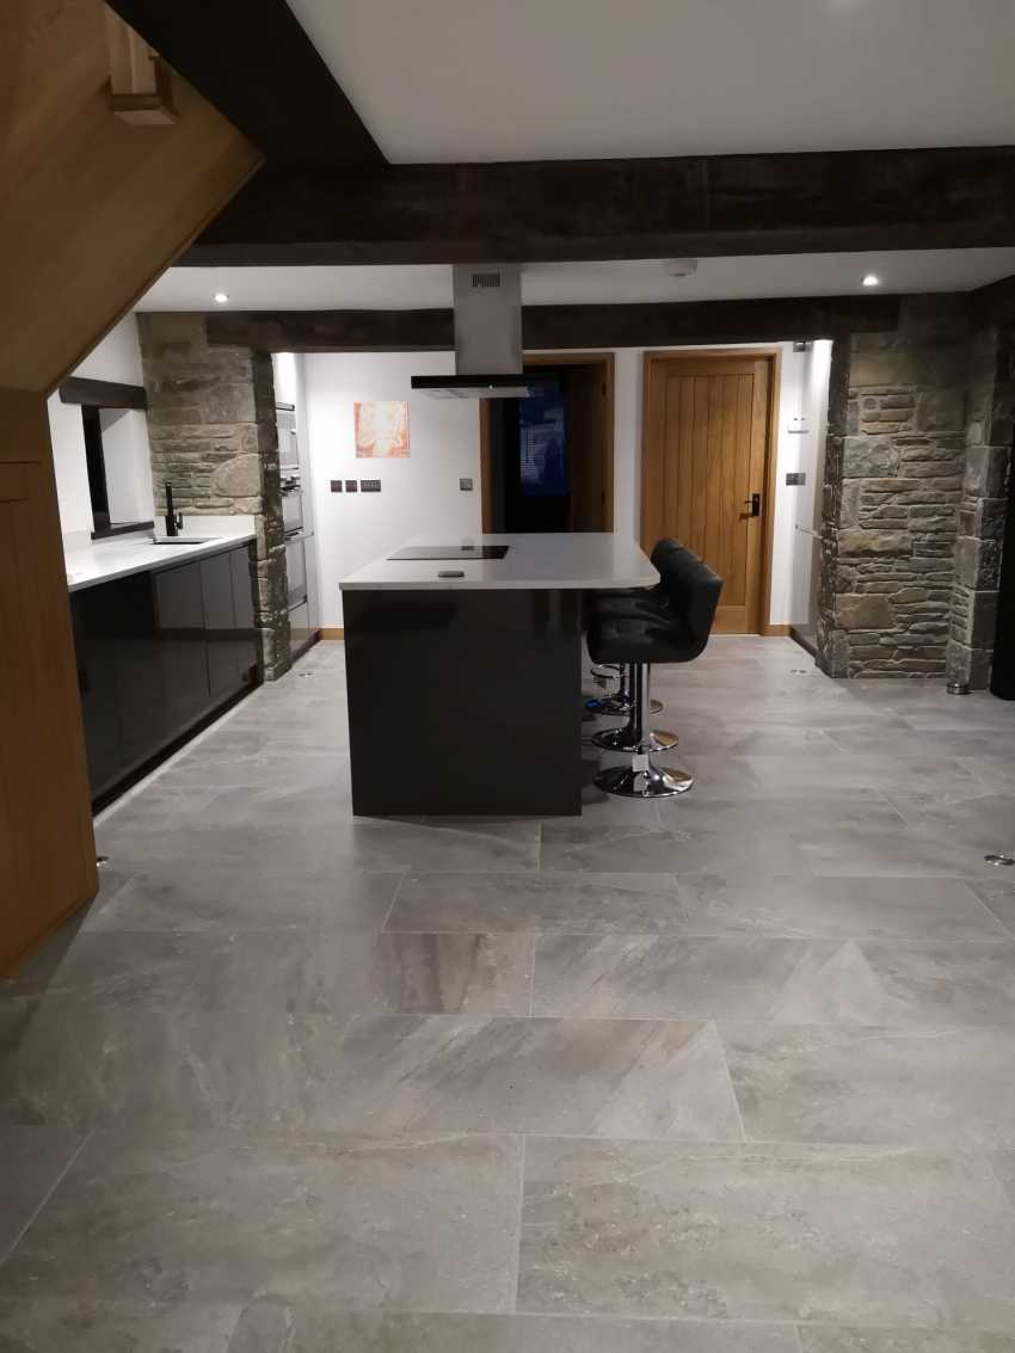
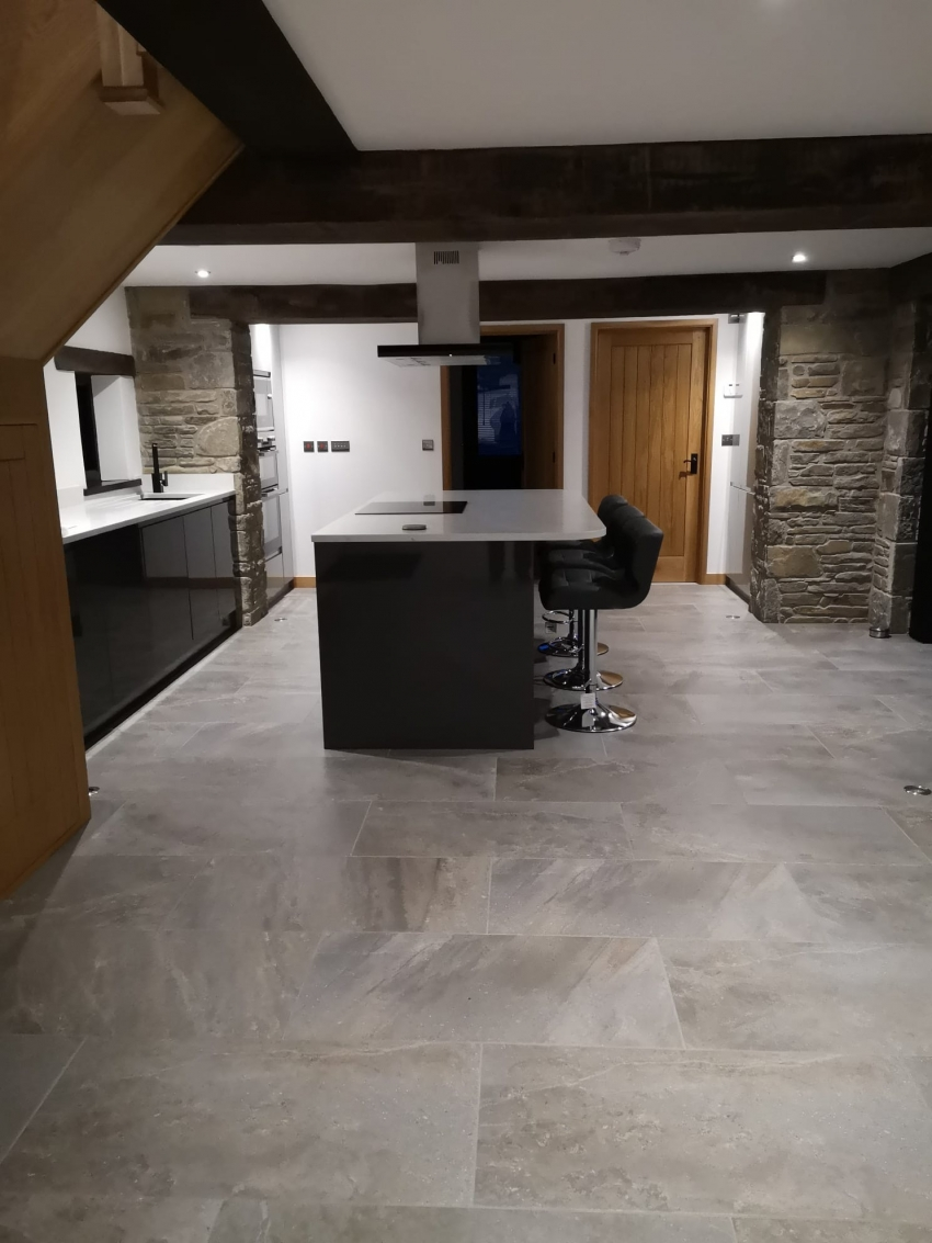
- wall art (381, 430)
